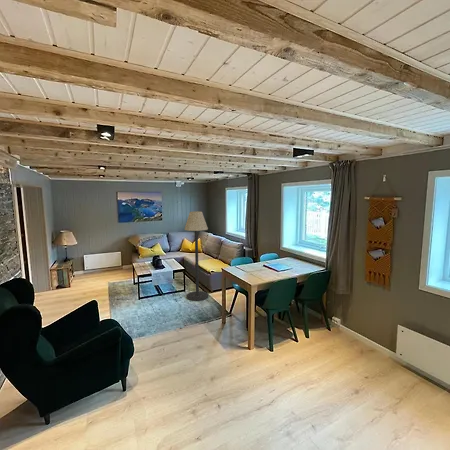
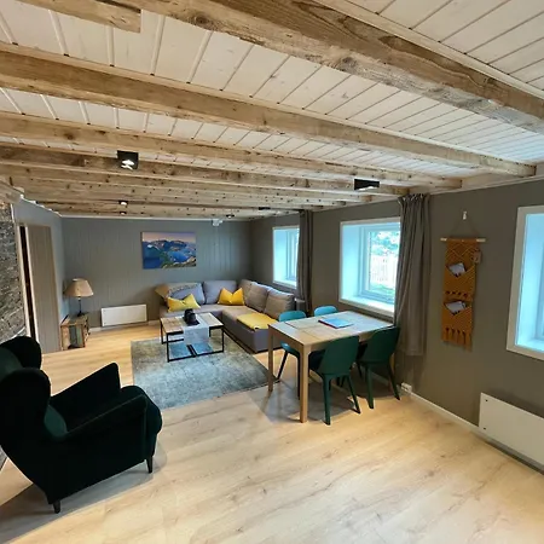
- floor lamp (196, 255)
